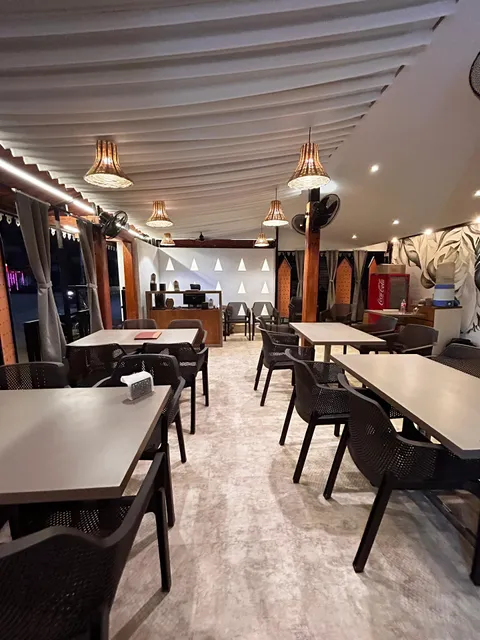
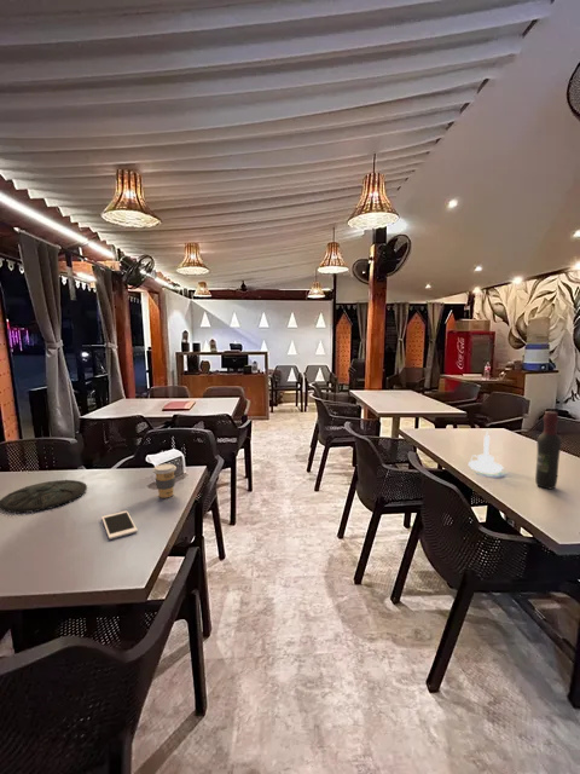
+ candle holder (486, 449)
+ coffee cup (164, 480)
+ cell phone (118, 524)
+ plate (45, 490)
+ wine bottle (547, 449)
